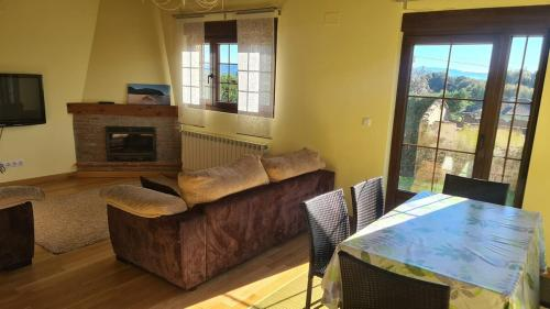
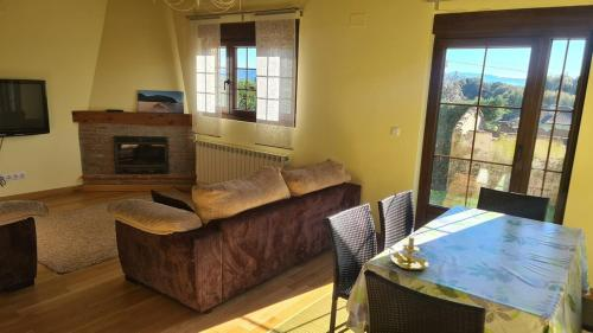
+ candle holder (407, 245)
